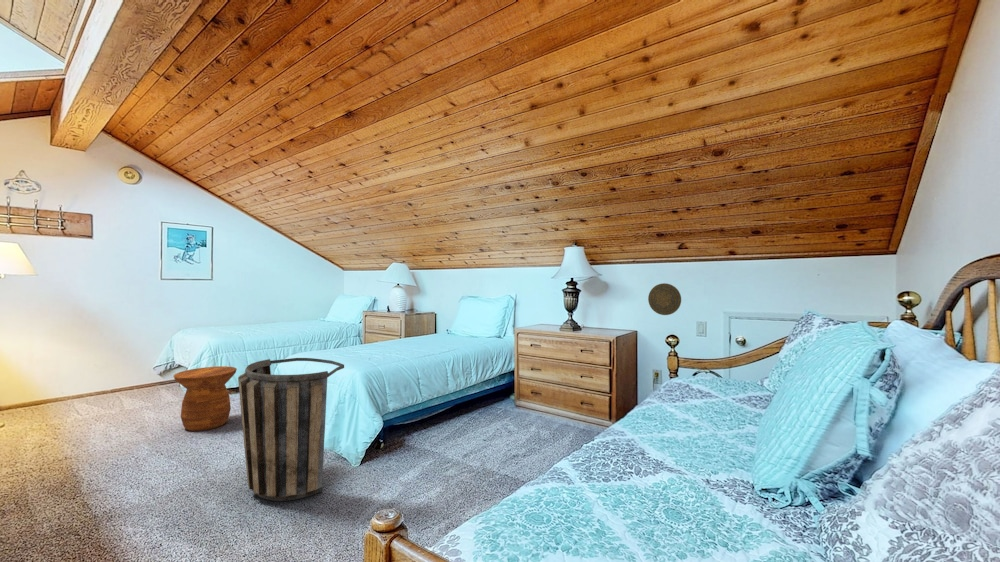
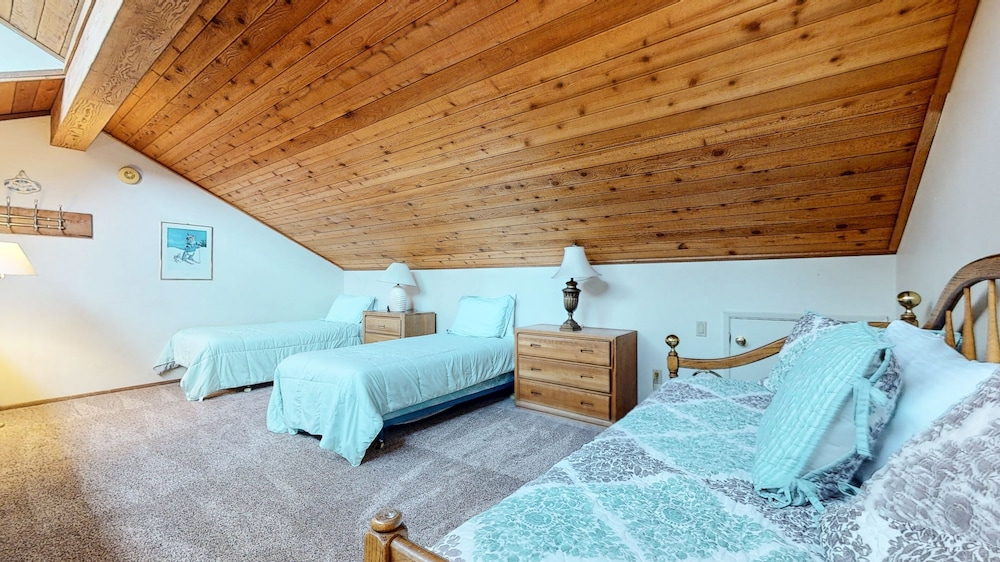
- basket (288, 421)
- decorative plate (664, 299)
- side table (206, 398)
